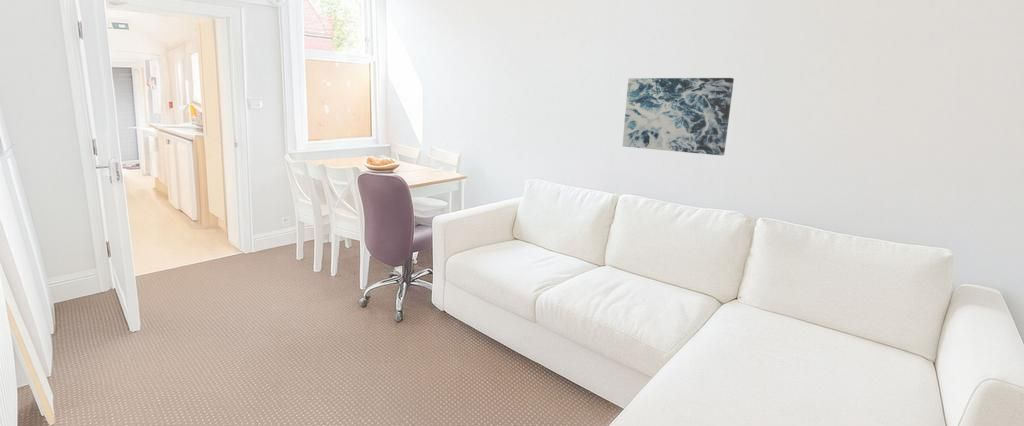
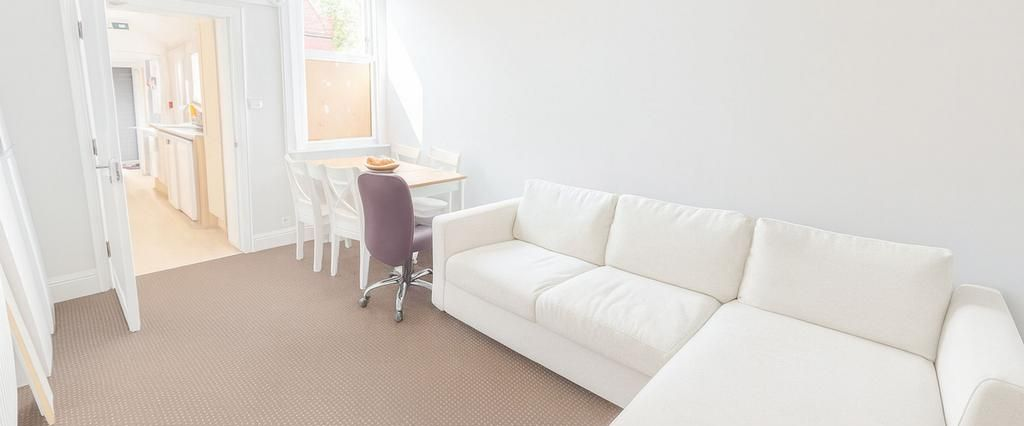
- wall art (674, 114)
